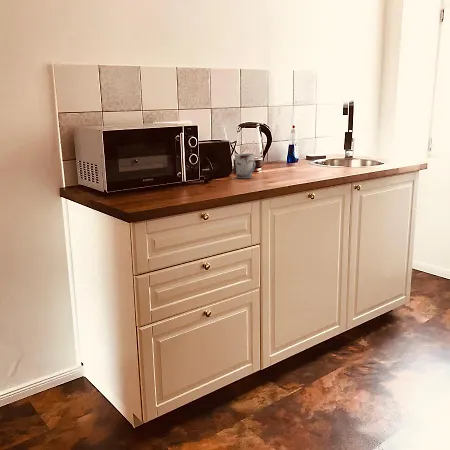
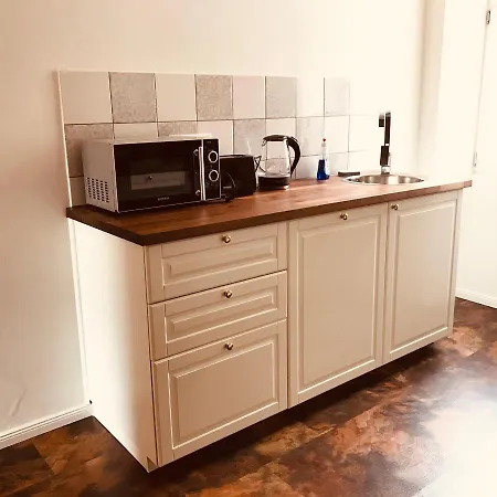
- cup (246, 166)
